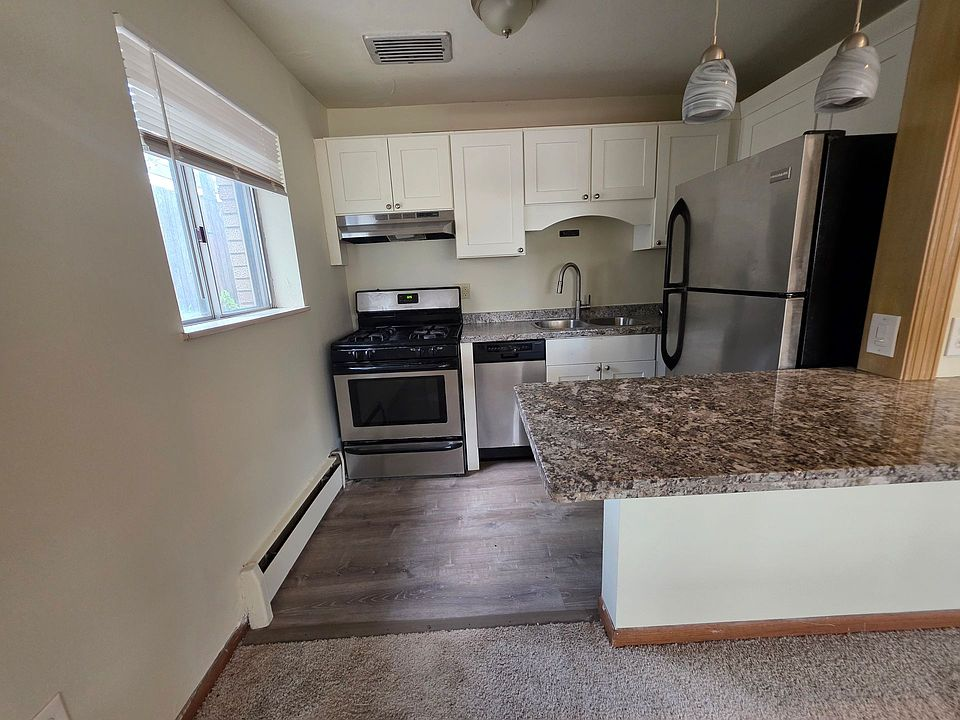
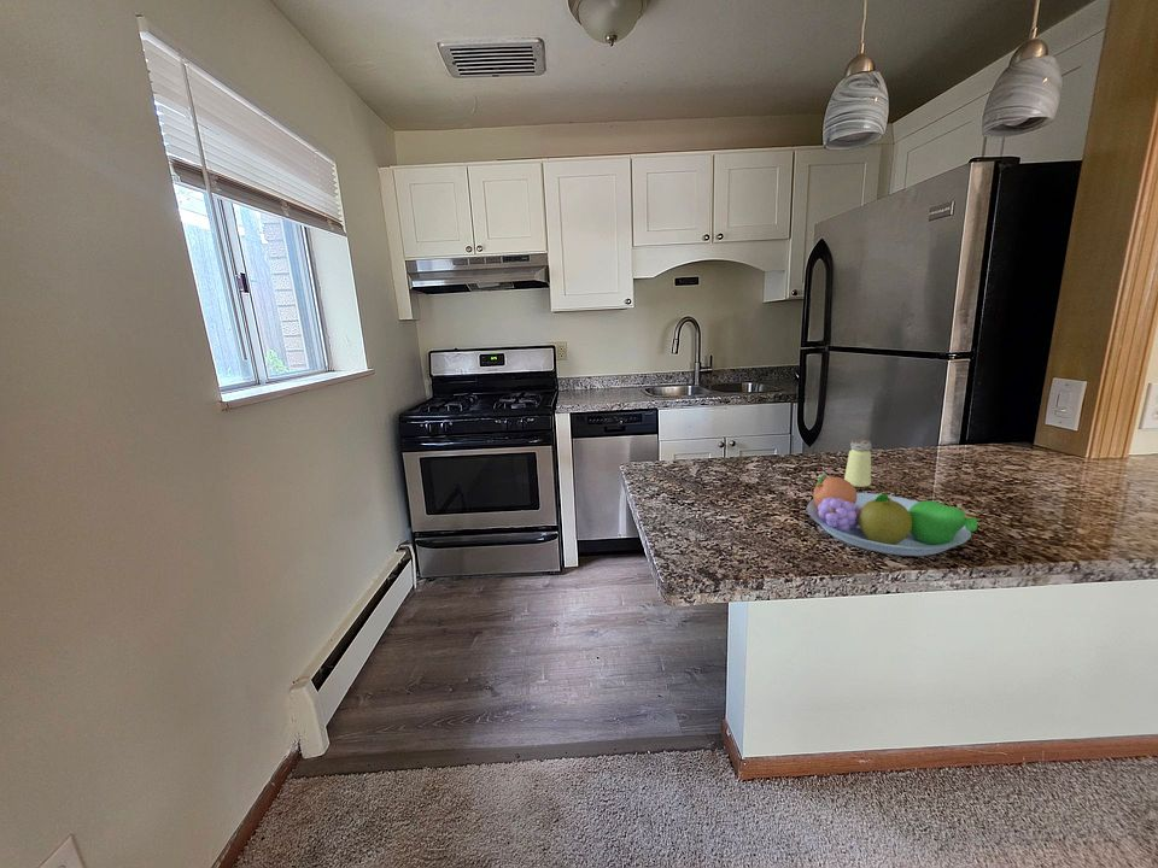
+ fruit bowl (888, 506)
+ saltshaker (859, 462)
